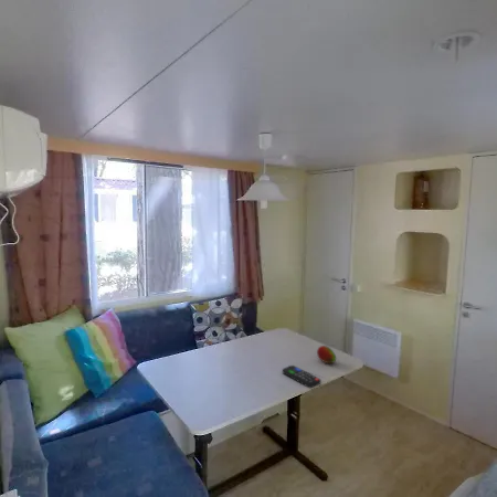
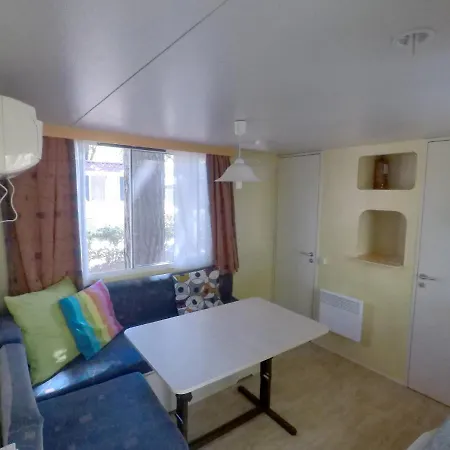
- remote control (300, 376)
- fruit (326, 355)
